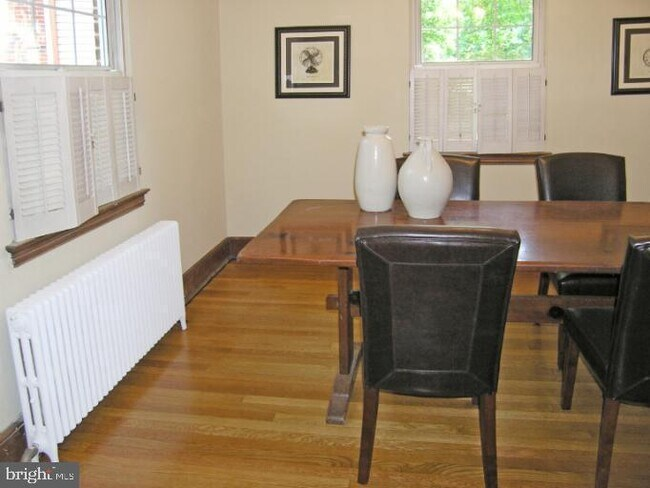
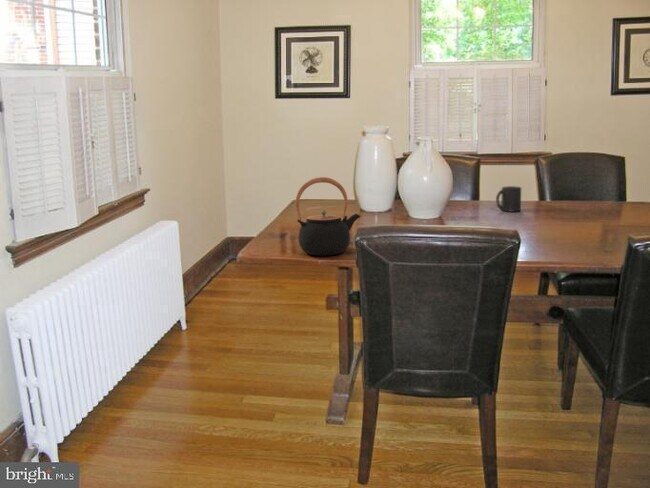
+ teapot (328, 215)
+ mug (507, 199)
